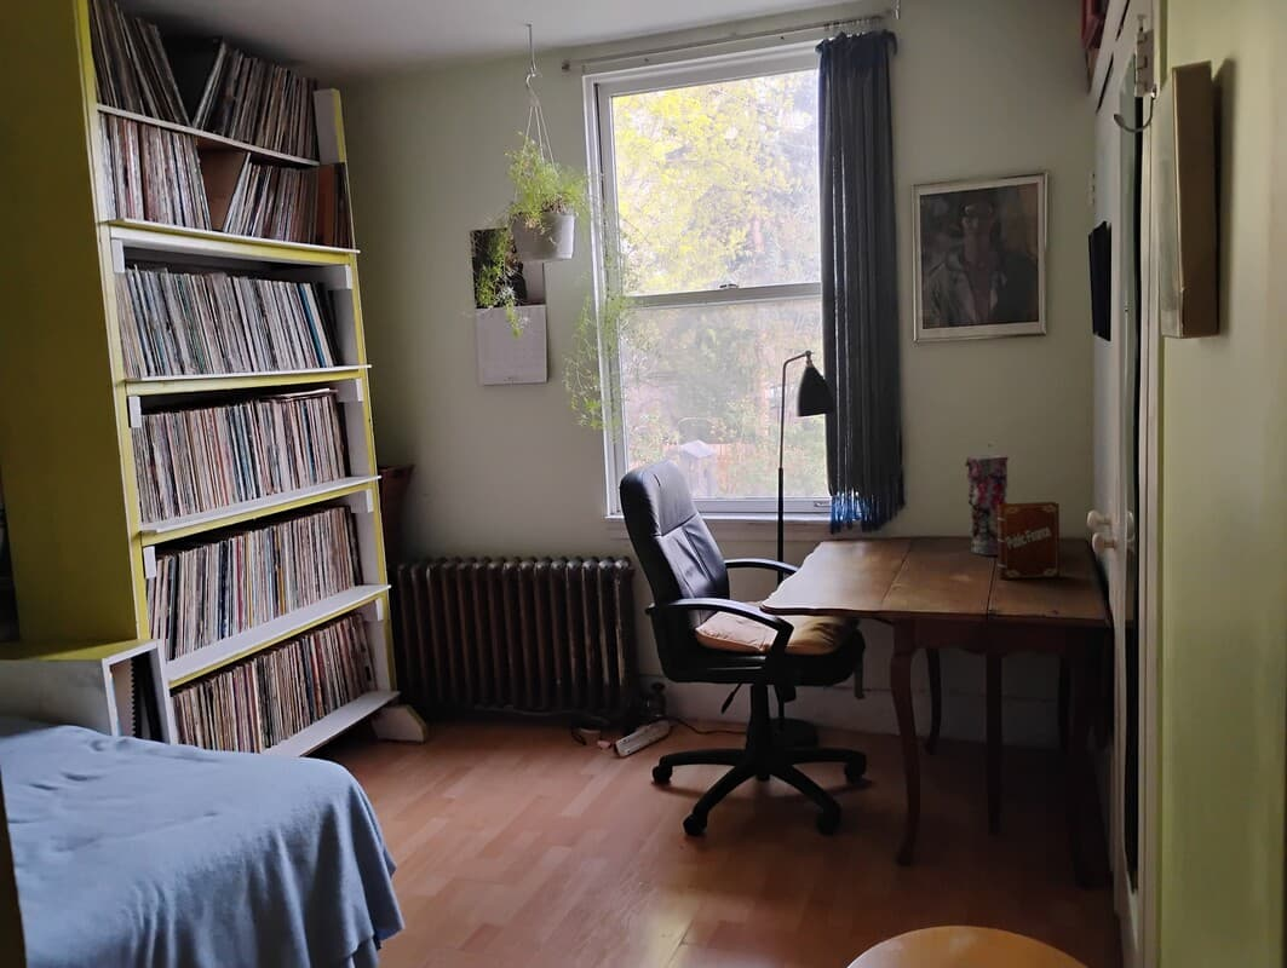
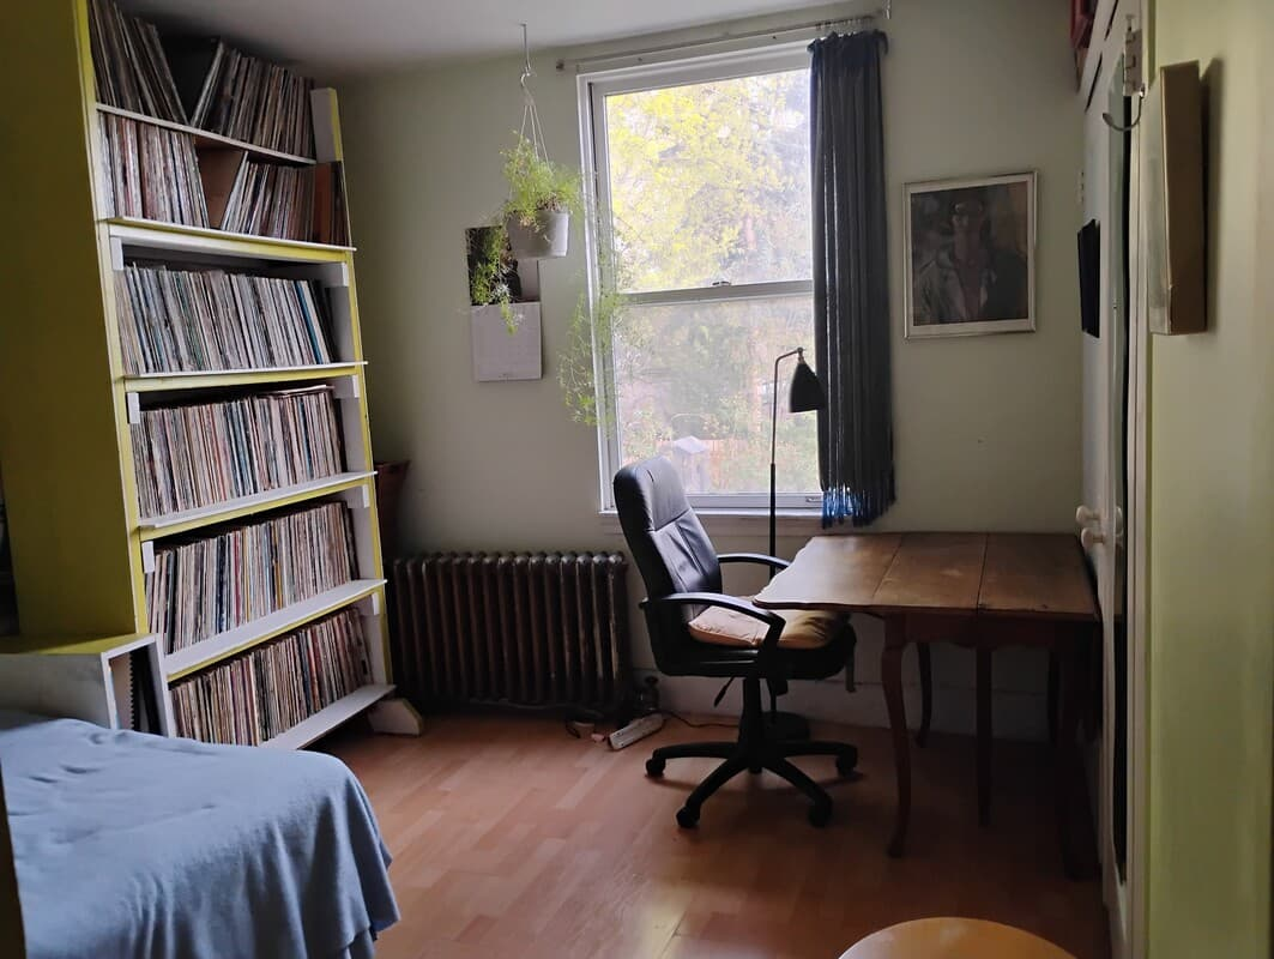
- book (1028, 540)
- vase (987, 505)
